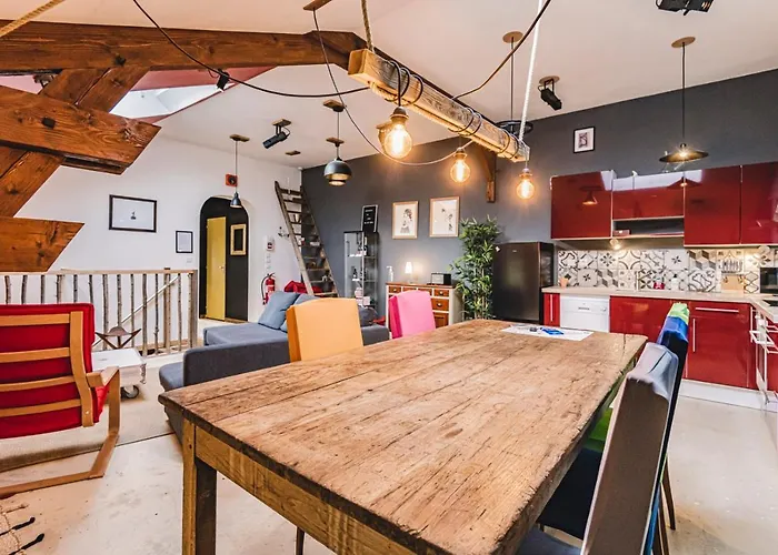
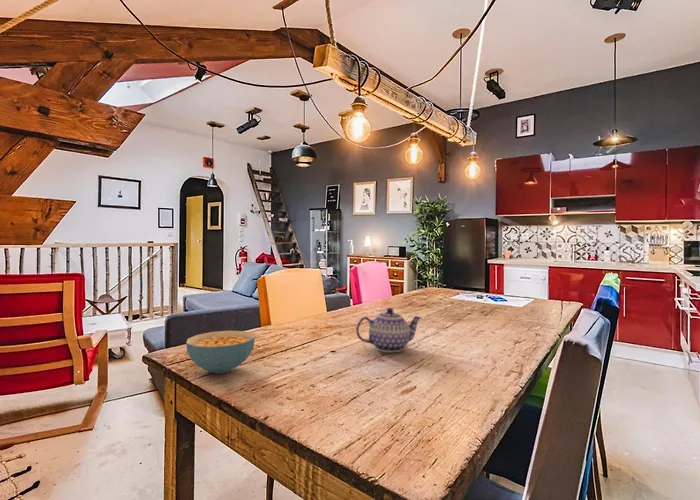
+ cereal bowl (221, 354)
+ teapot (389, 328)
